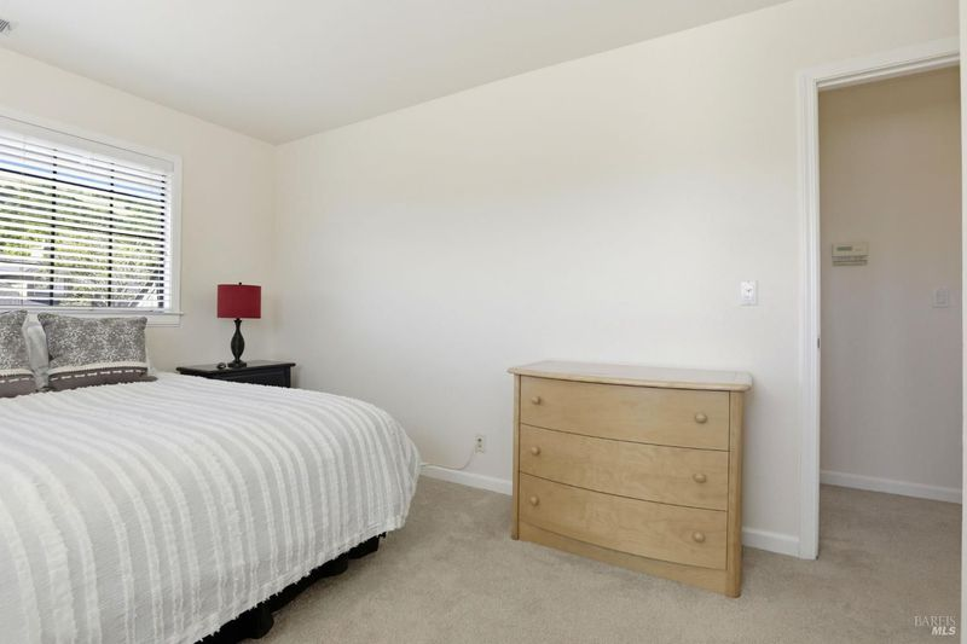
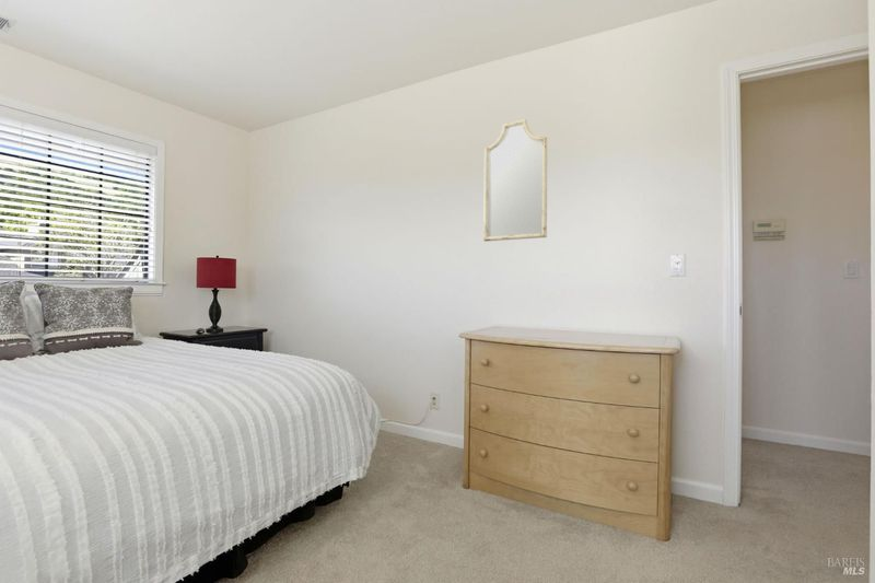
+ home mirror (514, 179)
